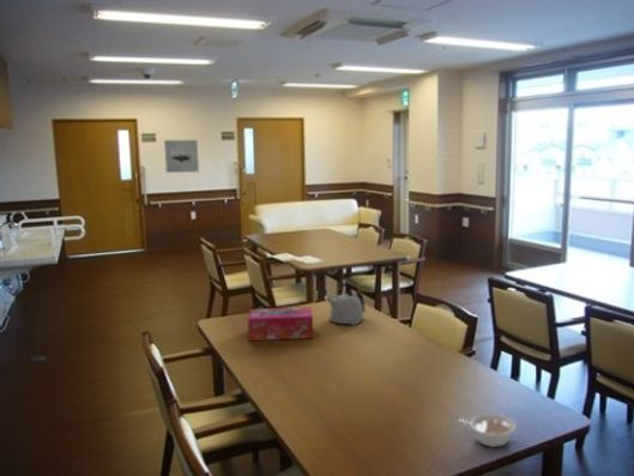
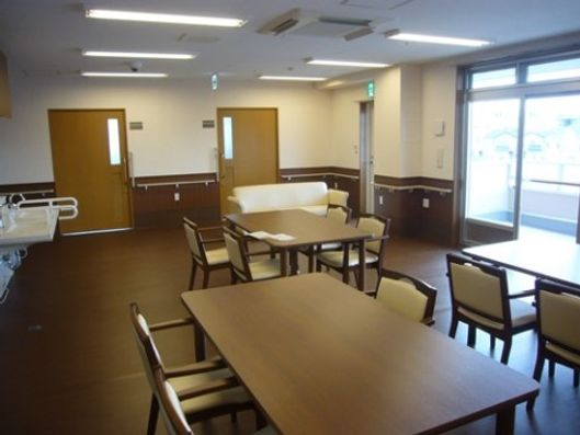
- kettle (345, 301)
- legume (490, 430)
- wall art (181, 156)
- tissue box (280, 323)
